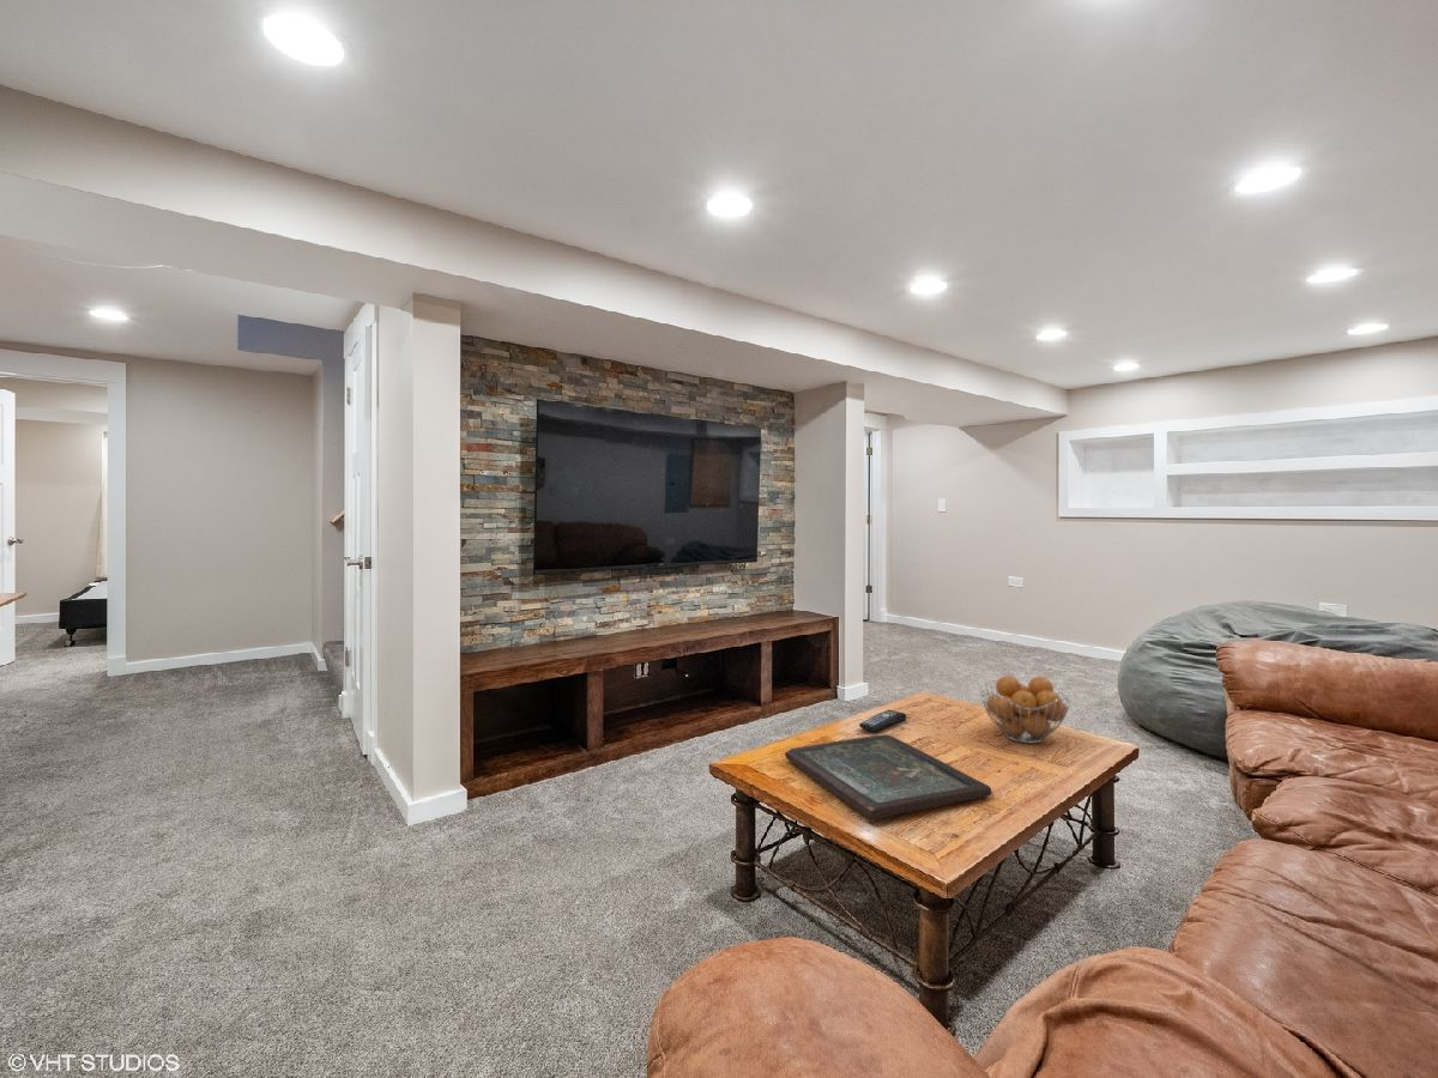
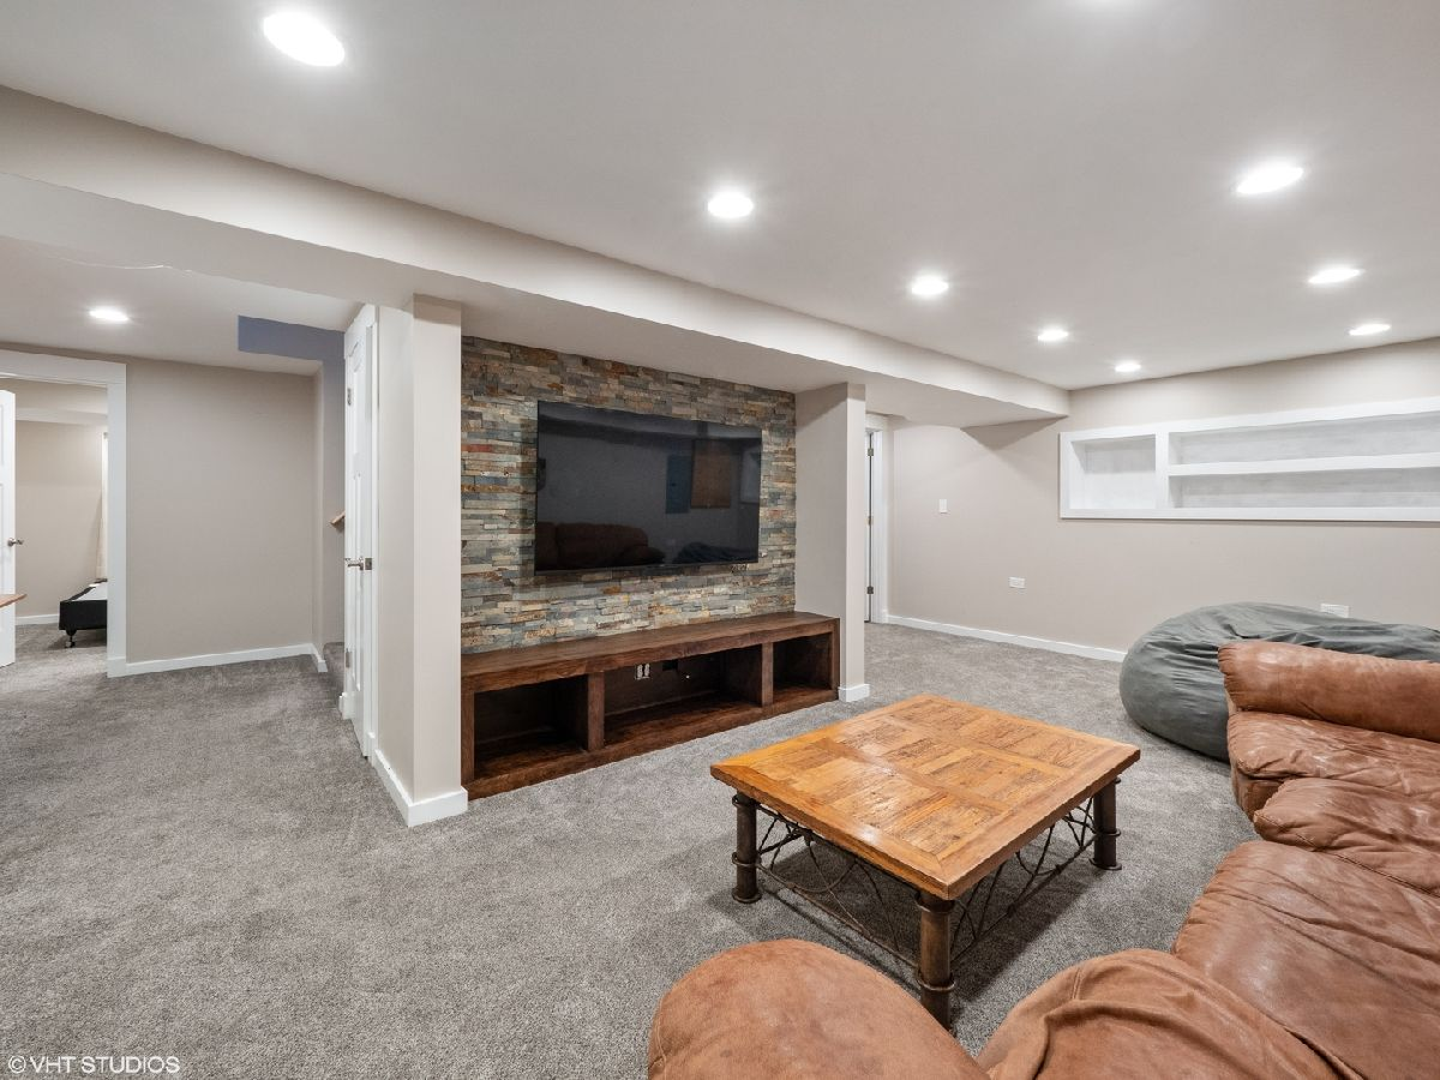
- board game (881, 770)
- fruit basket (1023, 707)
- remote control (883, 720)
